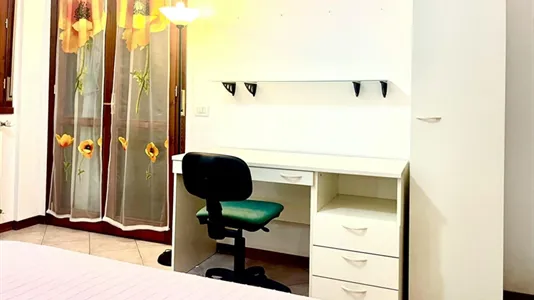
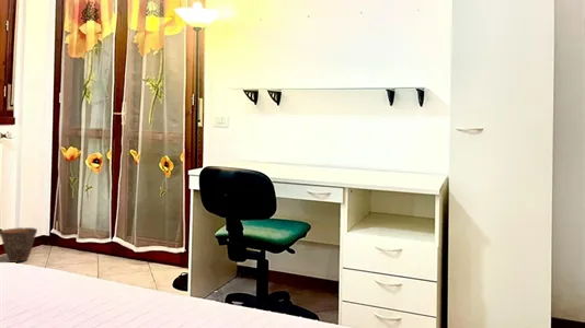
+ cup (18, 245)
